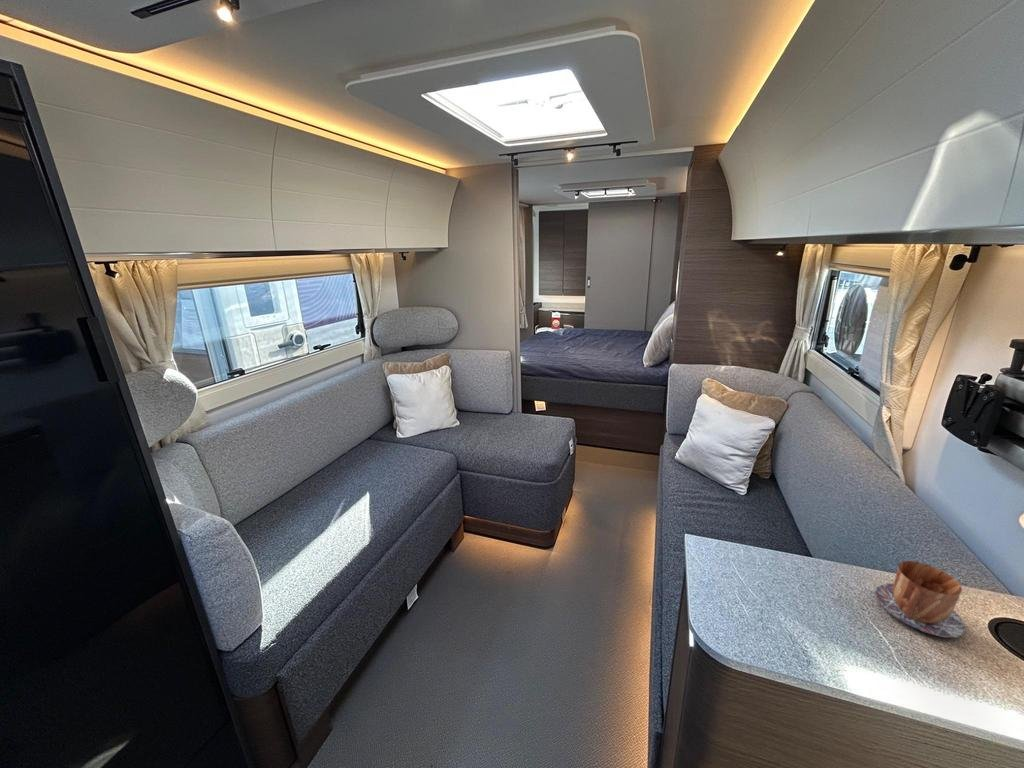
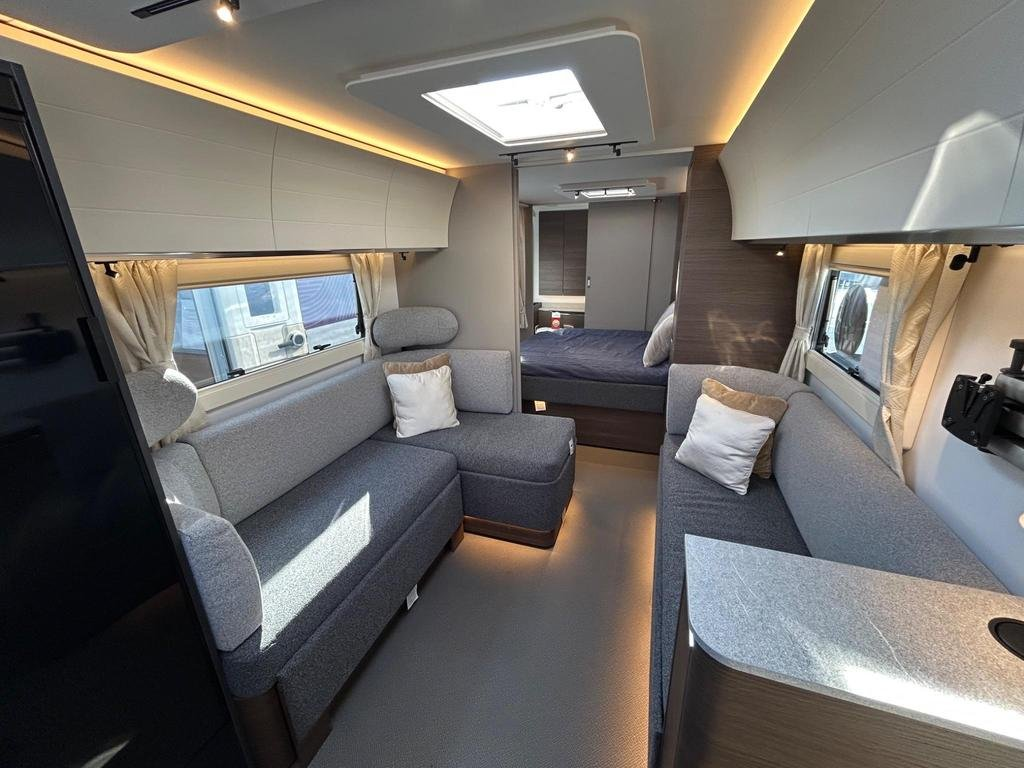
- mug (921, 596)
